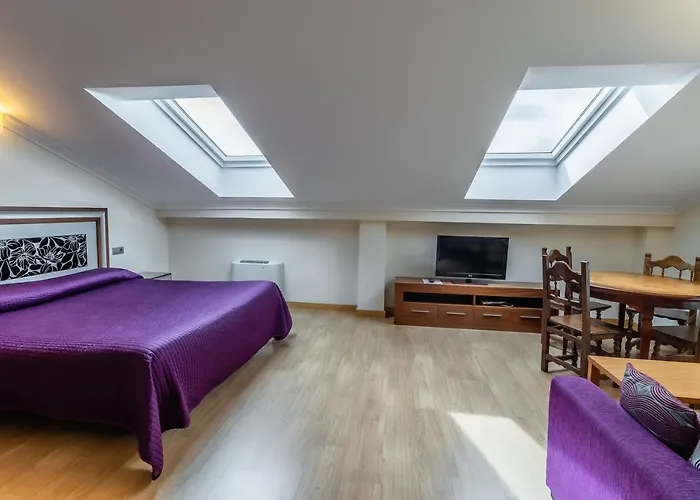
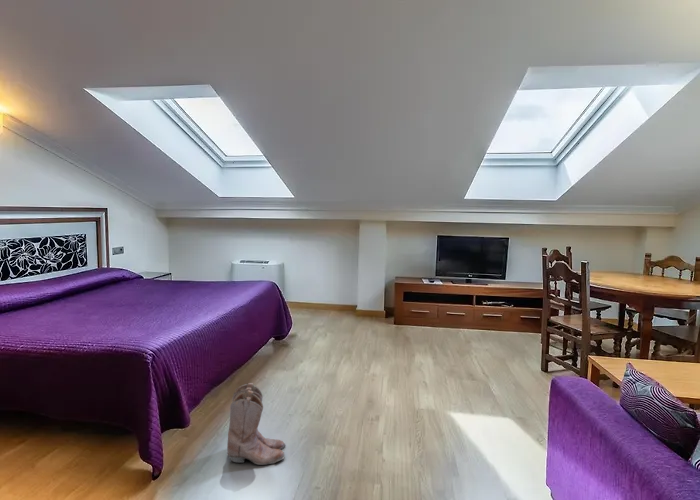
+ boots (258, 420)
